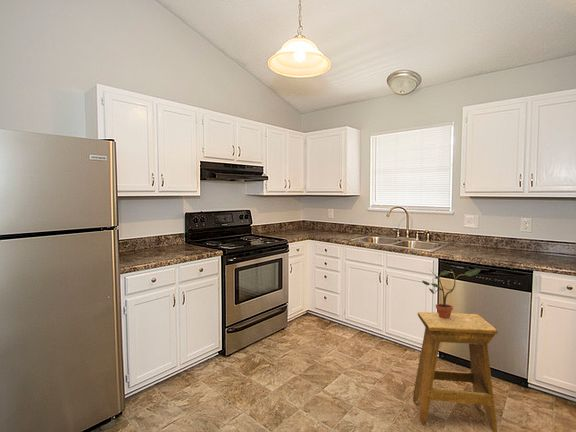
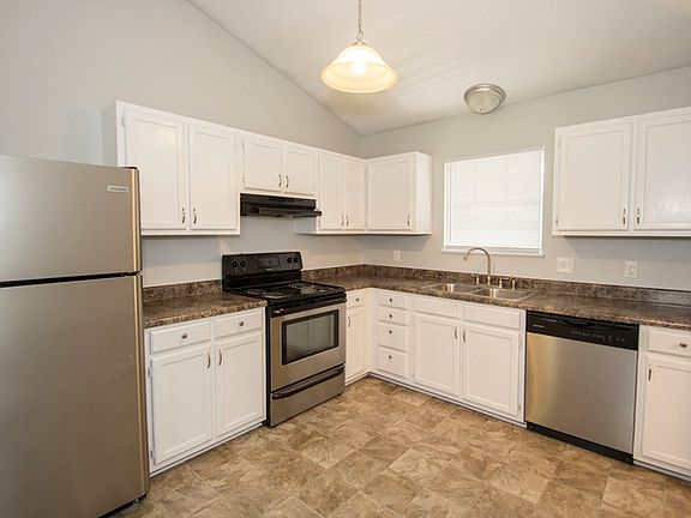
- potted plant (449, 292)
- stool (452, 371)
